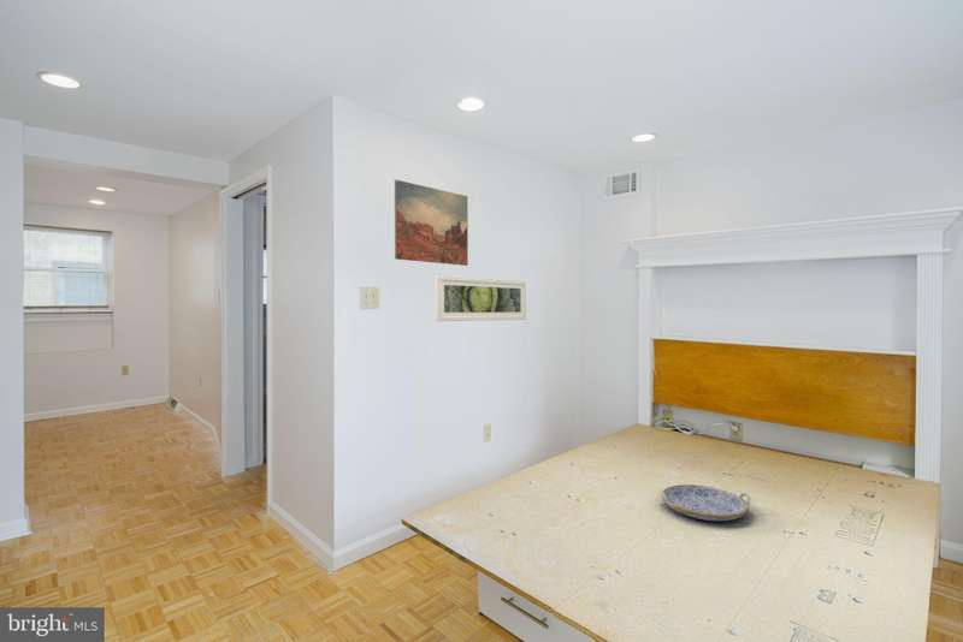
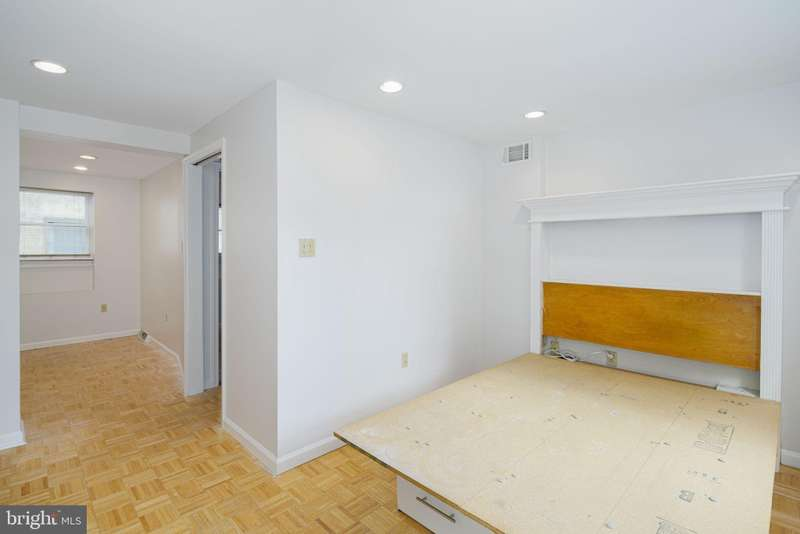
- wall art (433, 225)
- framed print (484, 299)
- serving tray (703, 500)
